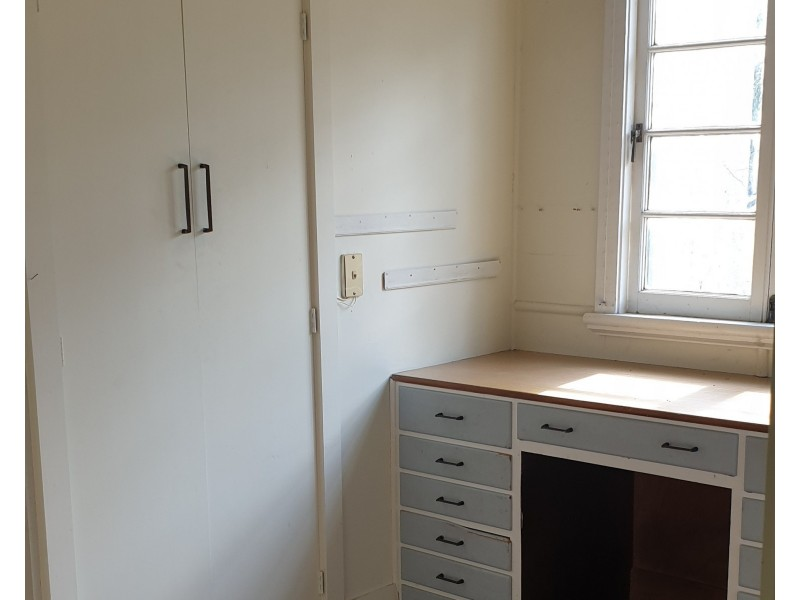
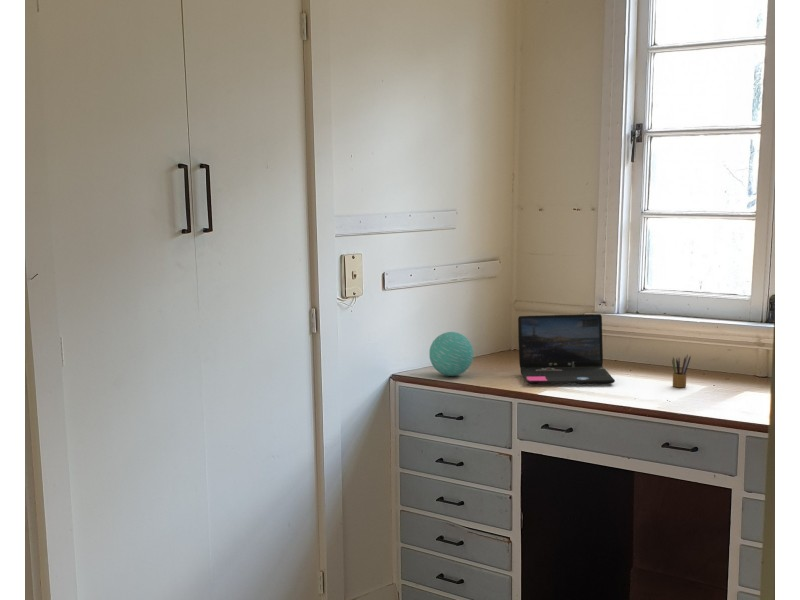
+ laptop (564, 348)
+ pencil box (679, 370)
+ decorative ball (451, 353)
